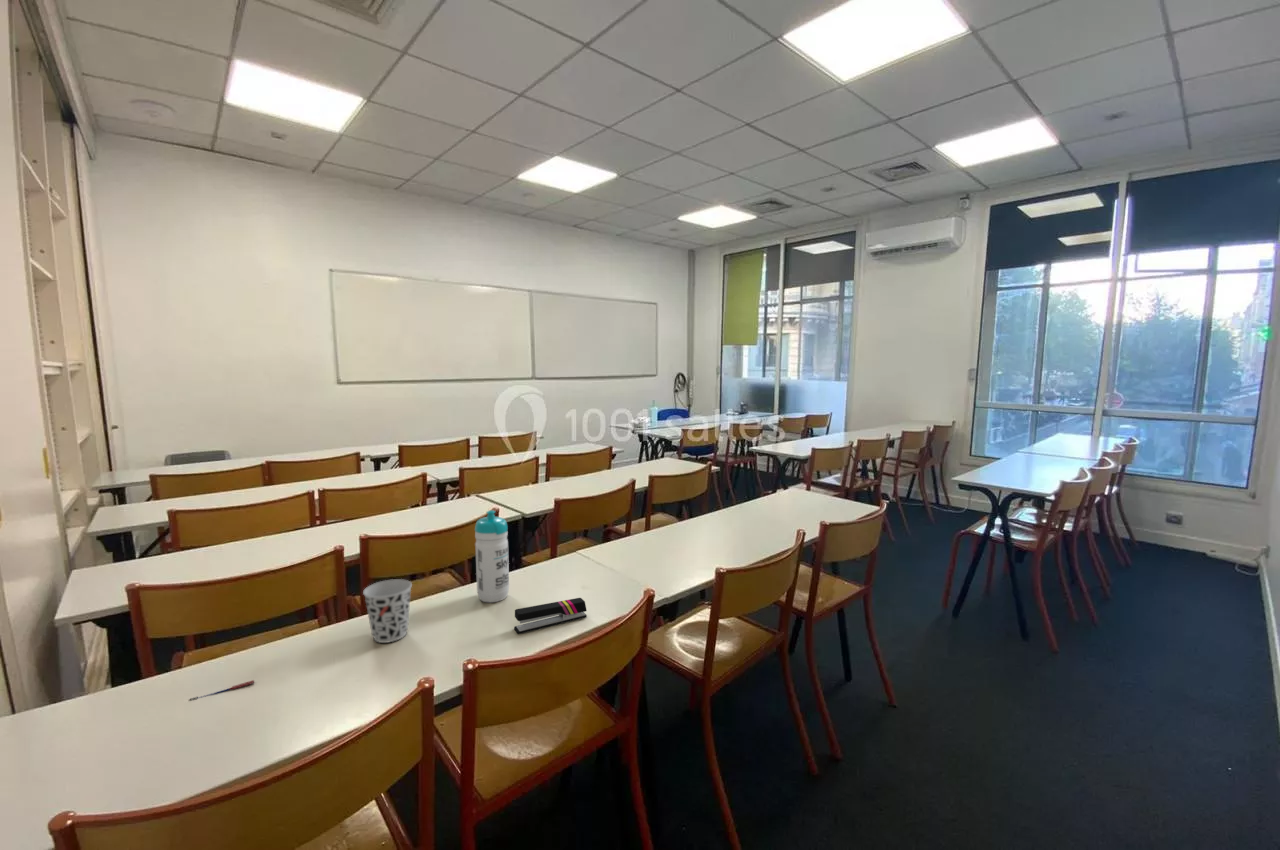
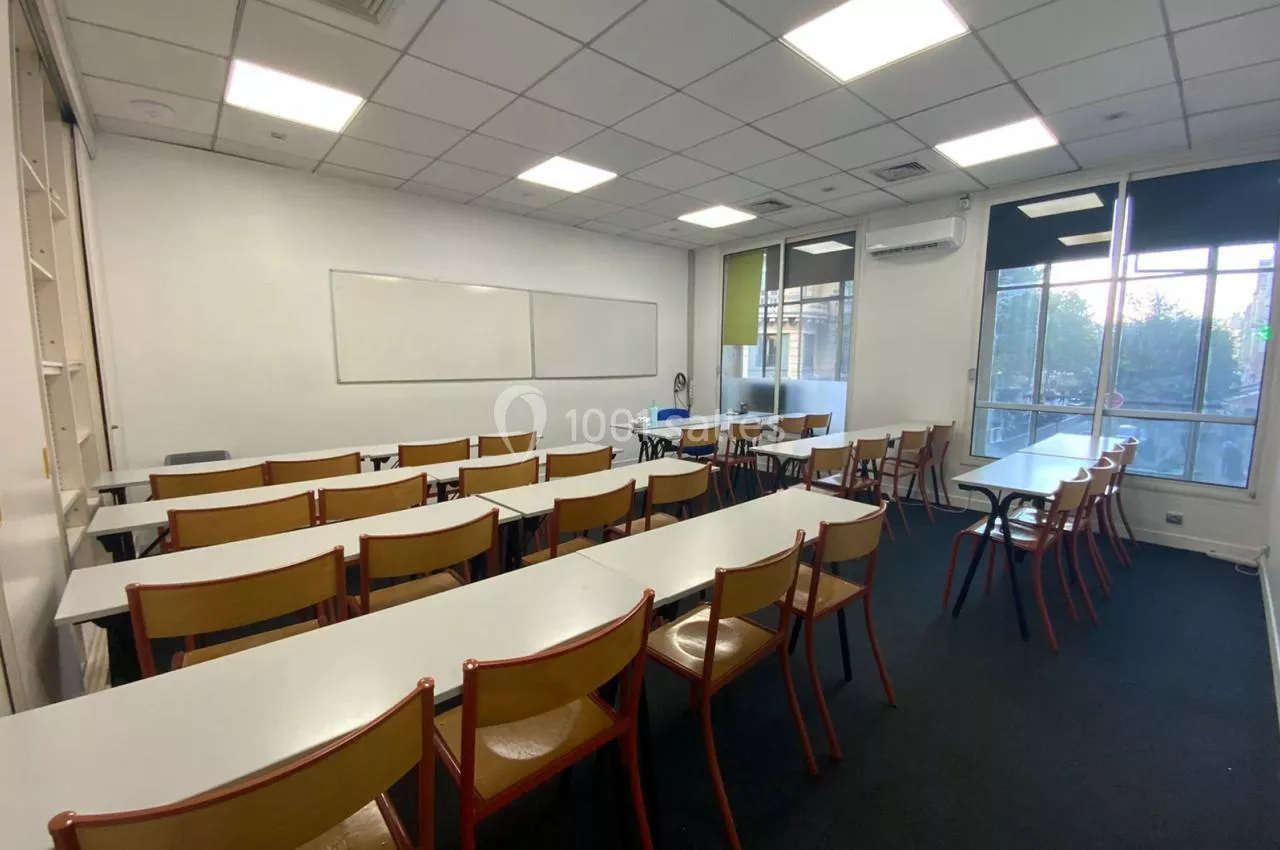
- pen (211, 694)
- stapler (551, 613)
- water bottle (492, 554)
- cup (389, 611)
